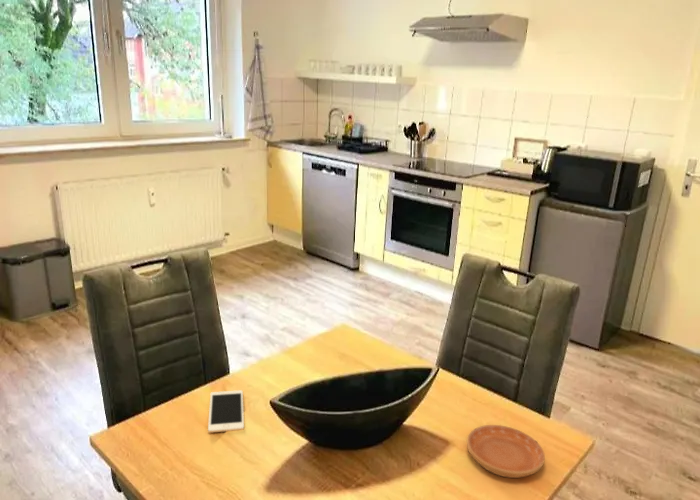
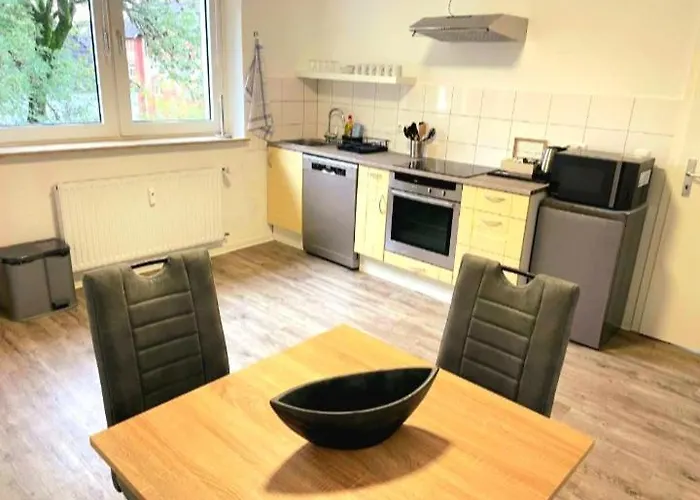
- cell phone (226, 410)
- saucer (504, 452)
